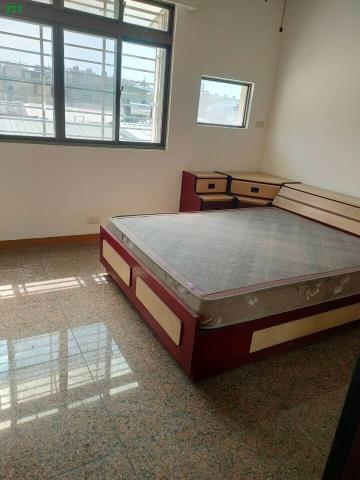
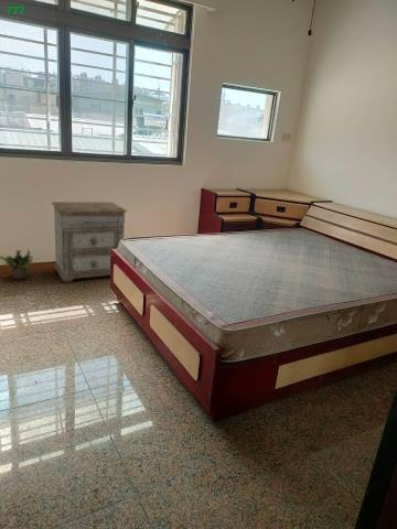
+ potted plant (15, 262)
+ nightstand (88, 240)
